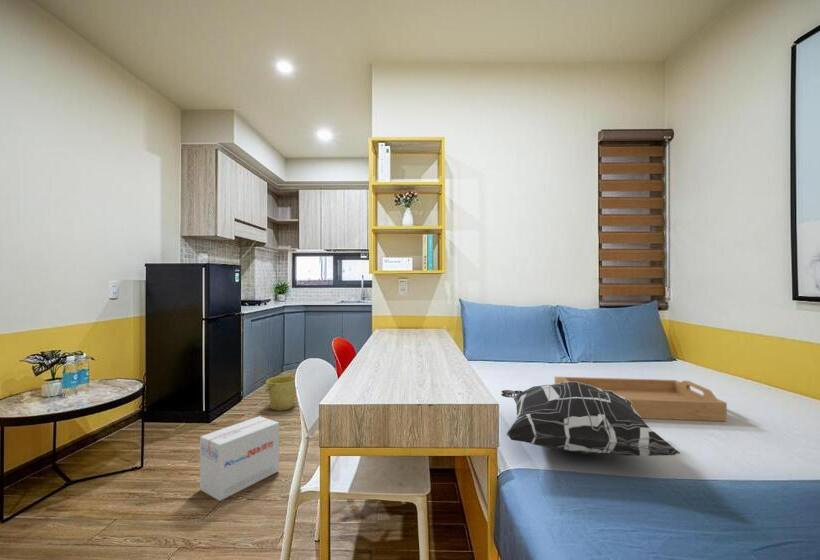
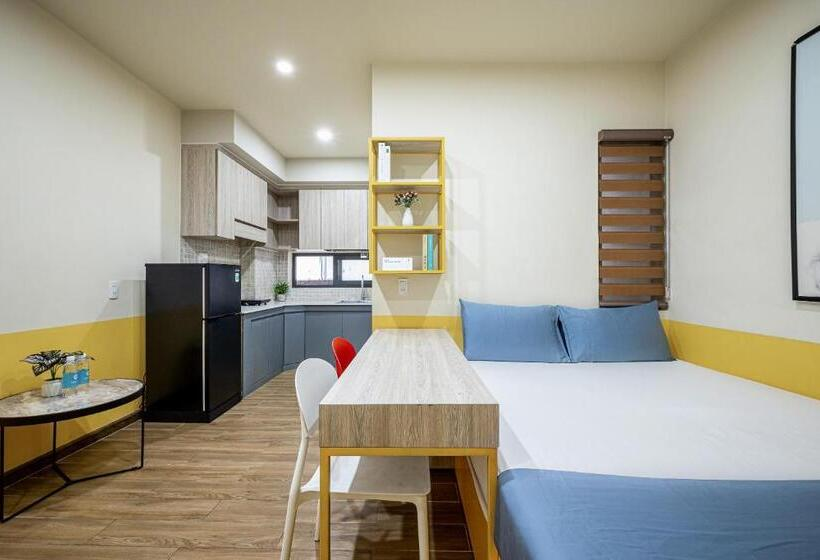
- bucket (282, 393)
- serving tray (630, 393)
- decorative pillow (571, 414)
- cardboard box (241, 454)
